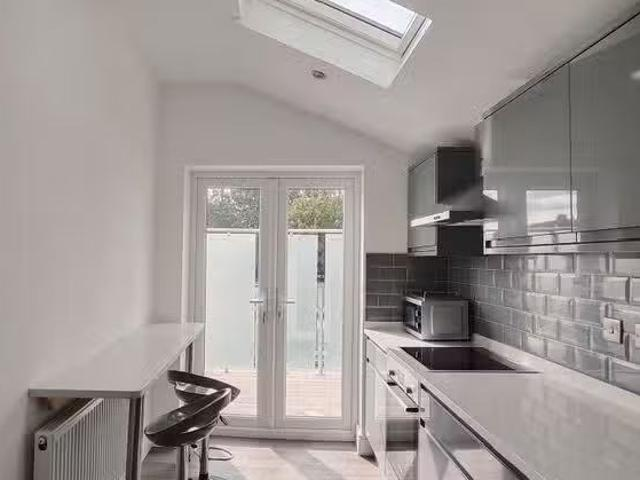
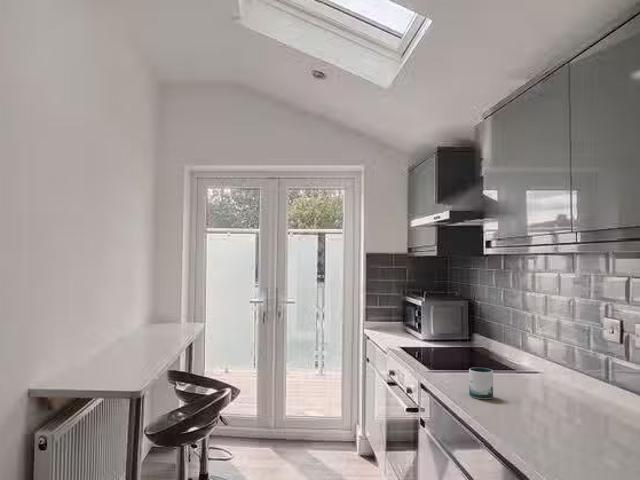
+ mug (480, 381)
